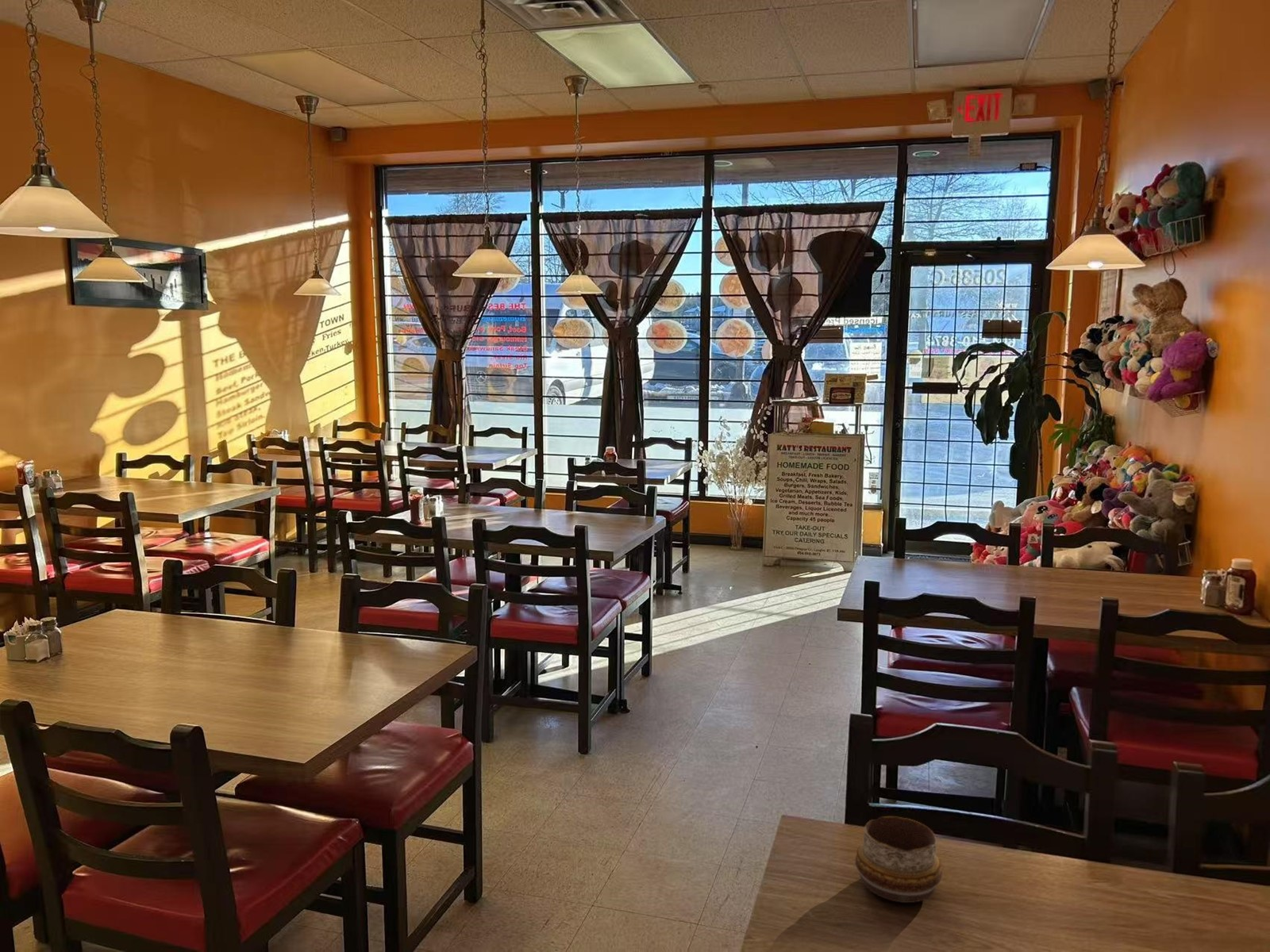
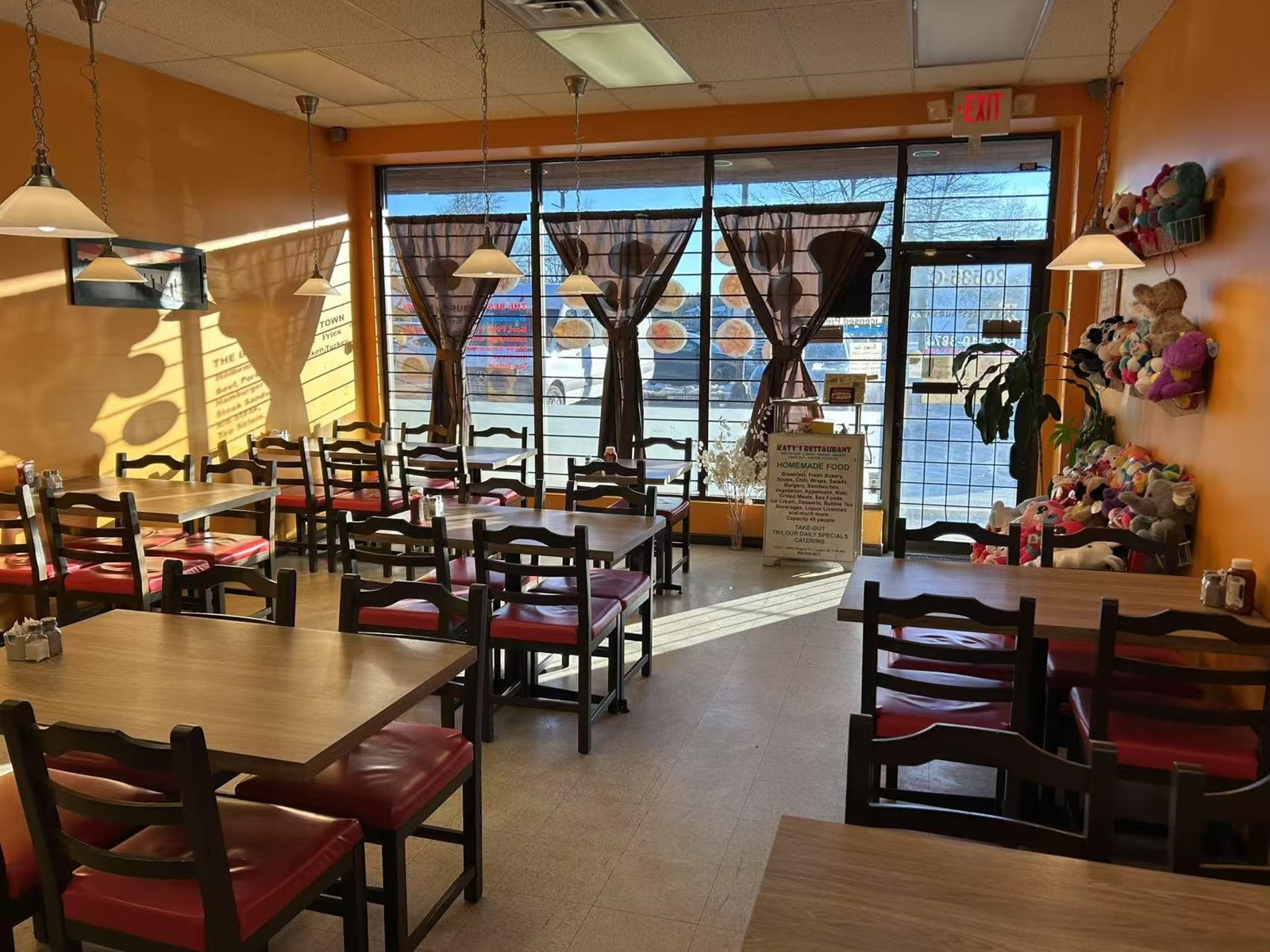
- decorative bowl (899, 859)
